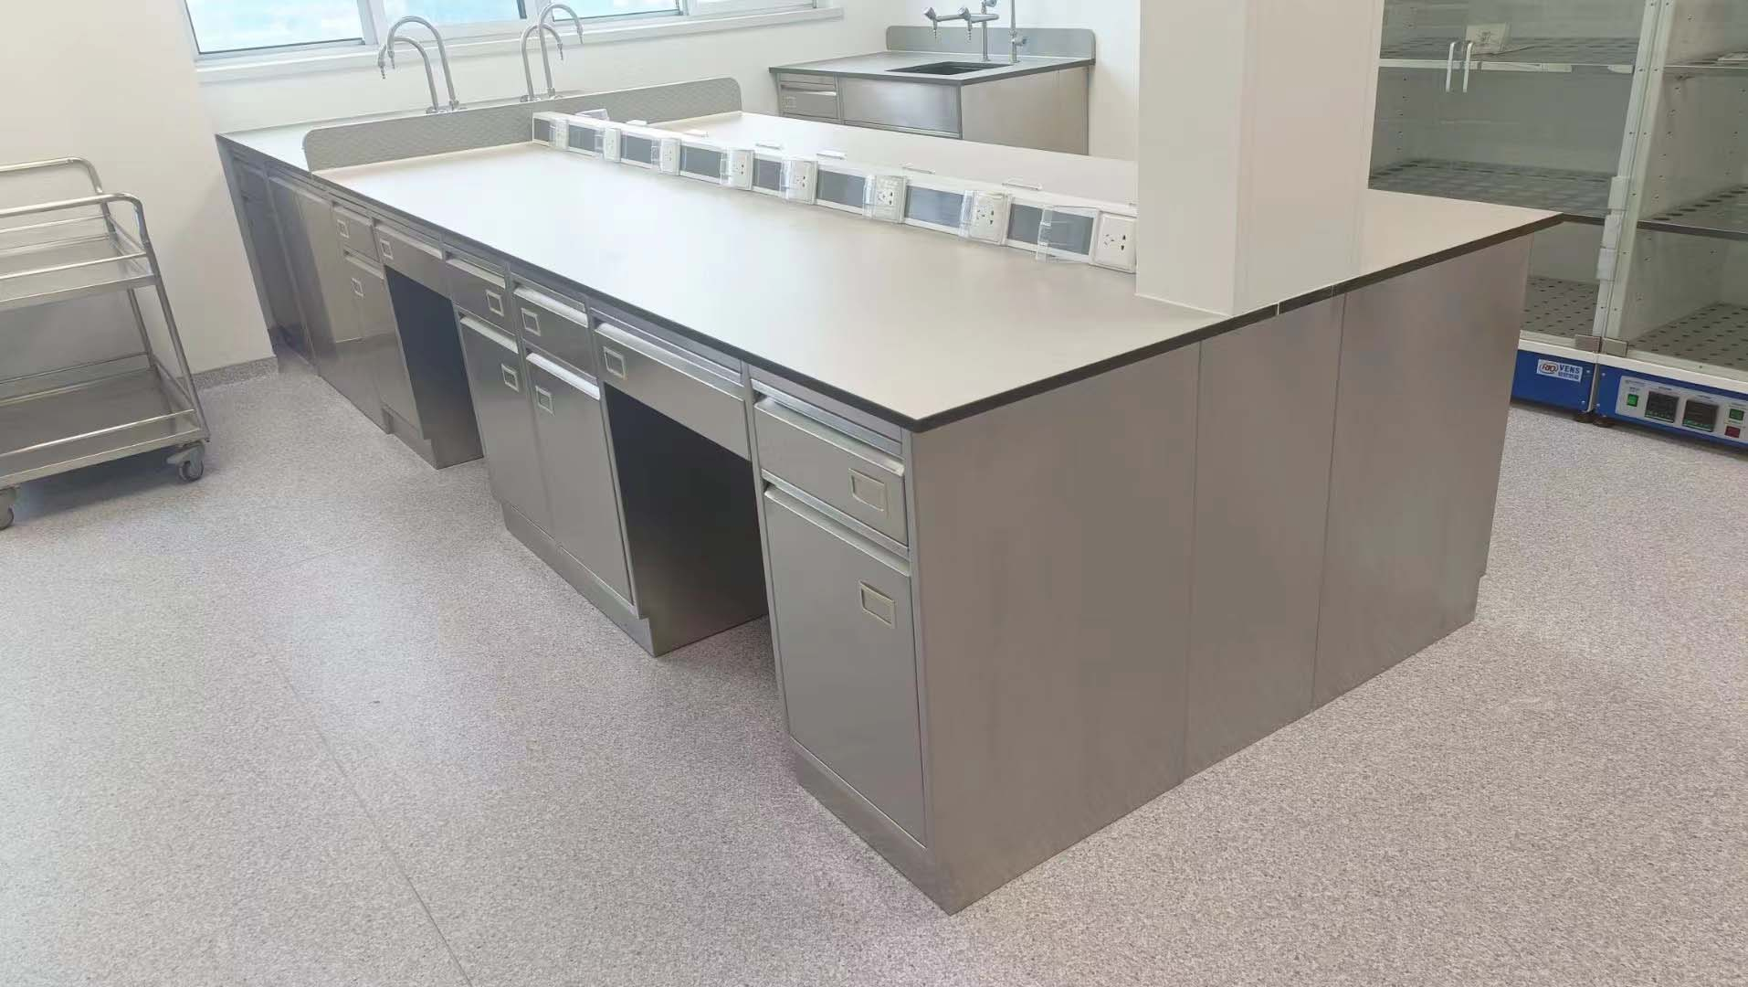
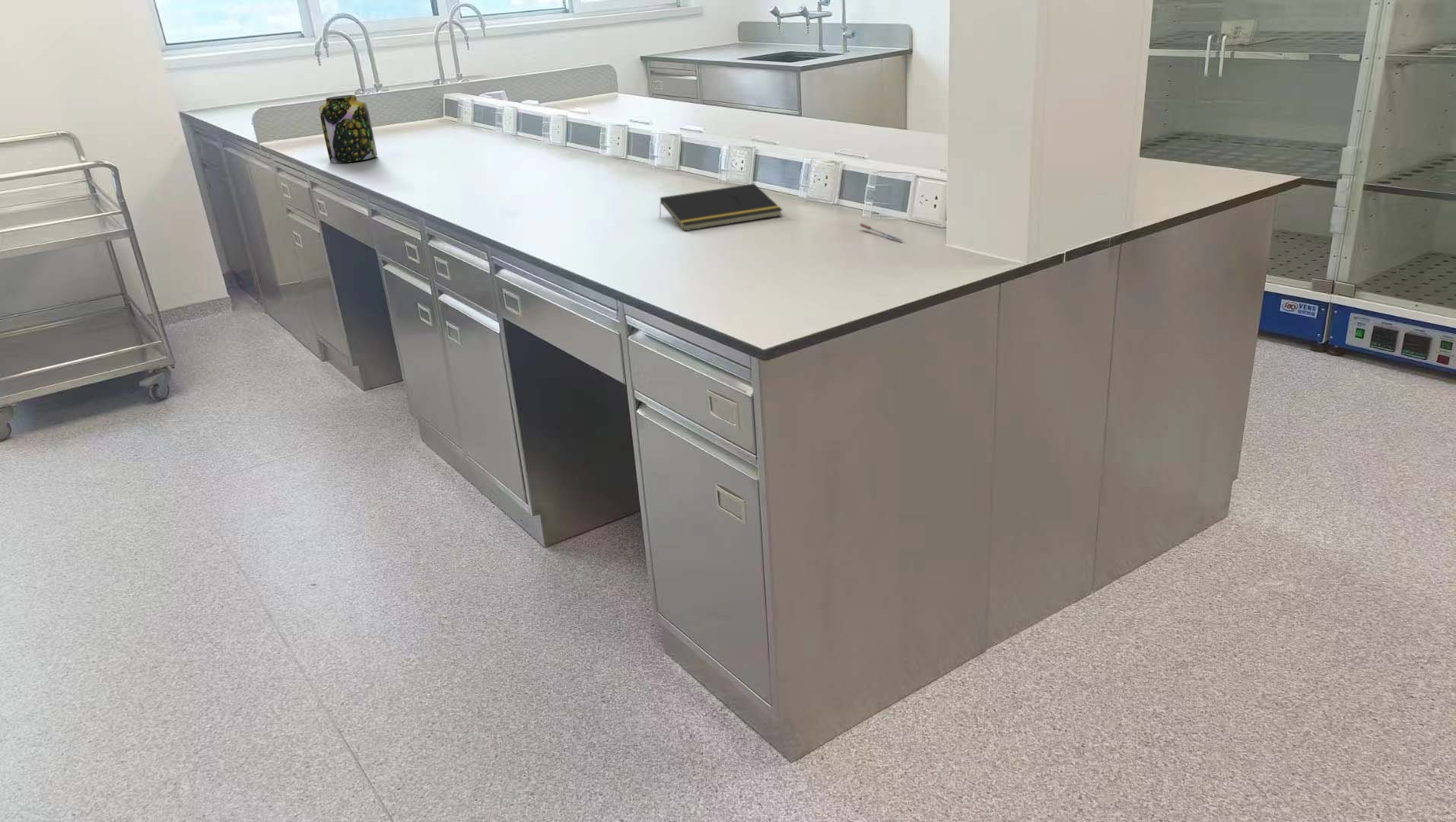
+ jar (347, 128)
+ notepad (720, 206)
+ pen (881, 232)
